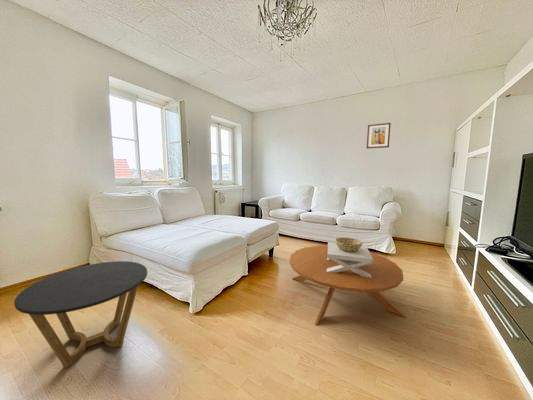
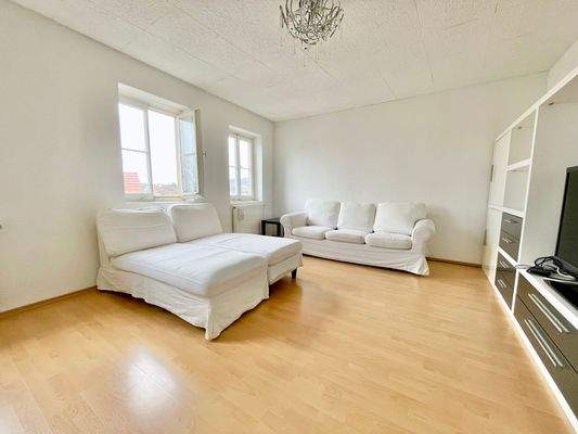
- decorative bowl (347, 253)
- side table (91, 306)
- wall art (378, 136)
- coffee table (341, 278)
